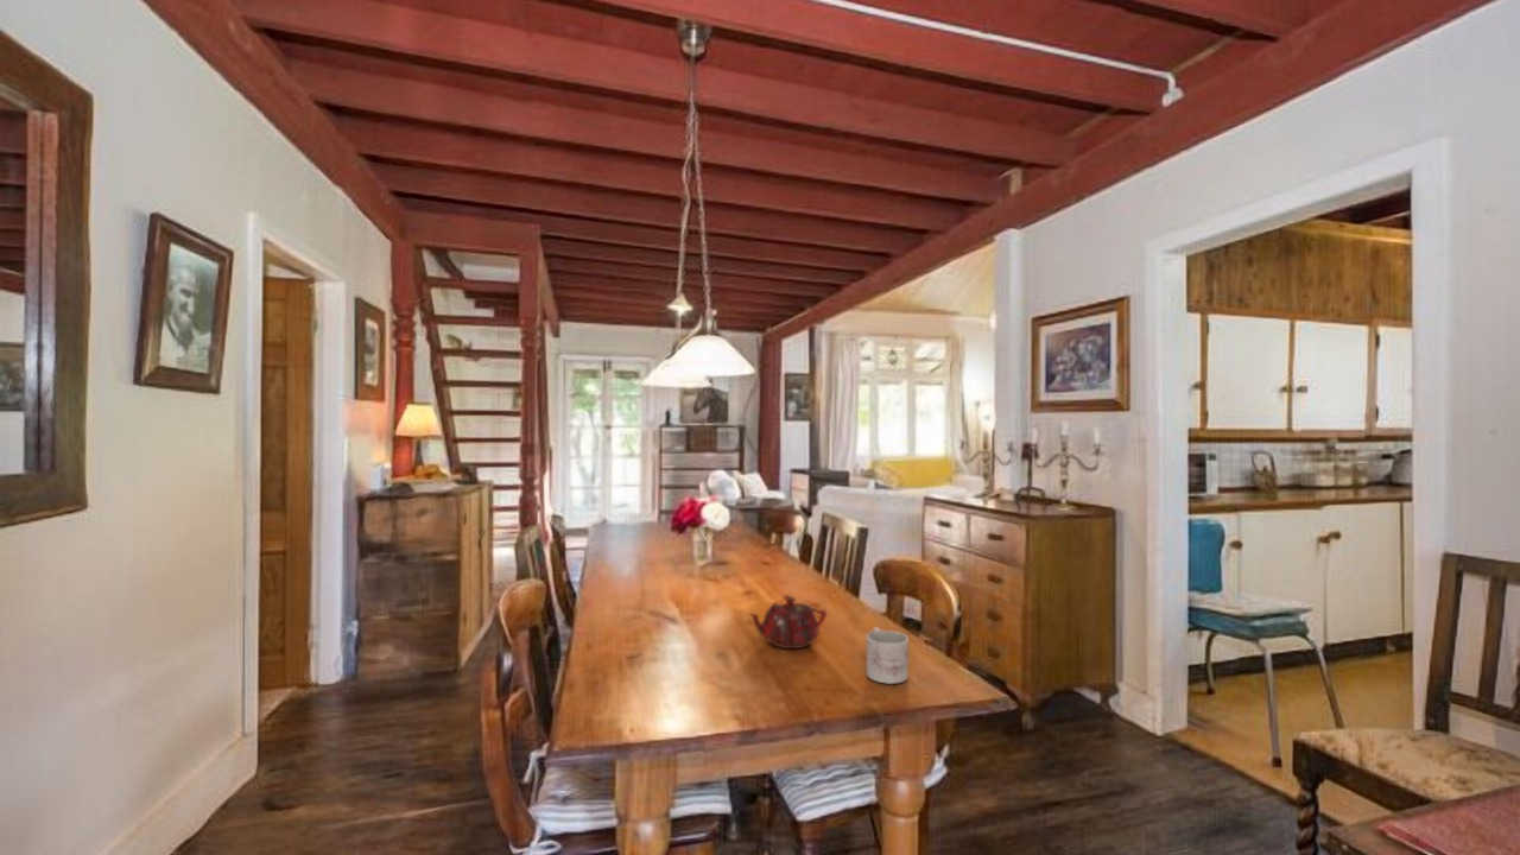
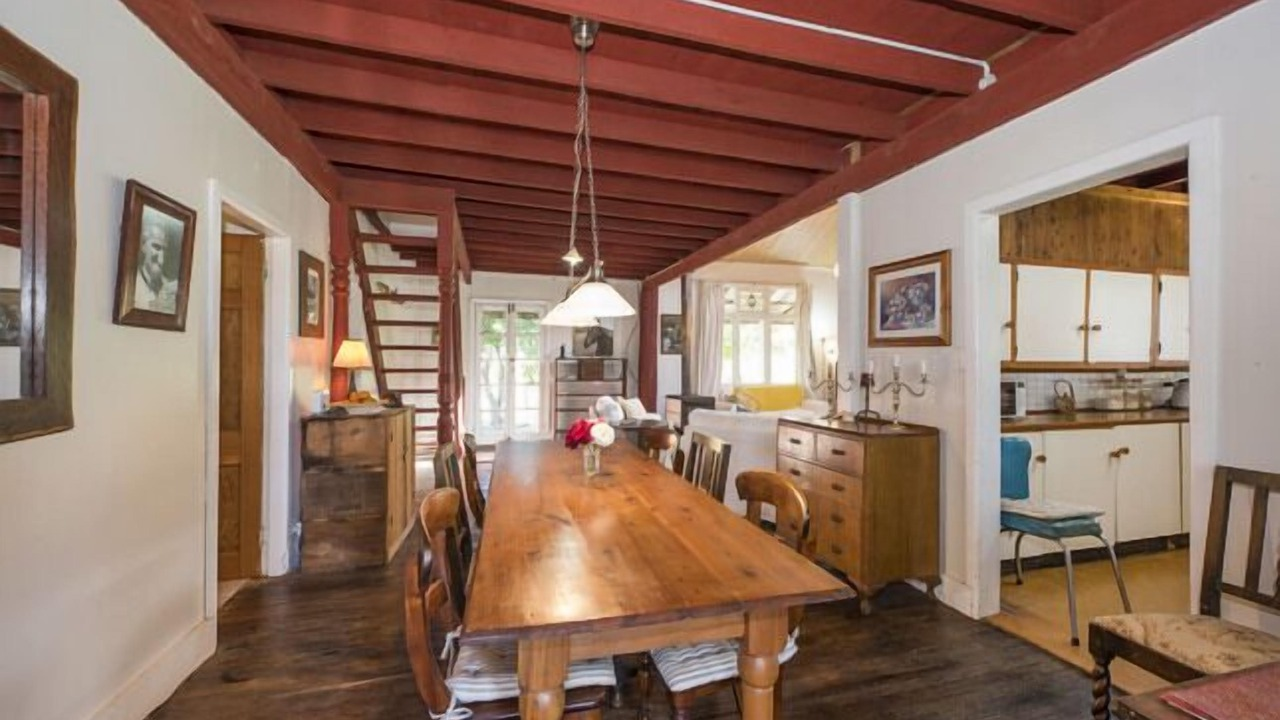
- teapot (787, 619)
- mug (884, 653)
